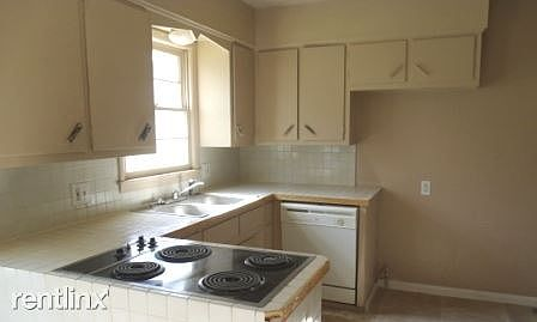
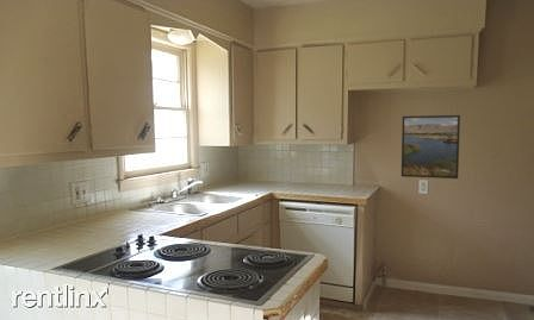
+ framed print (429, 146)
